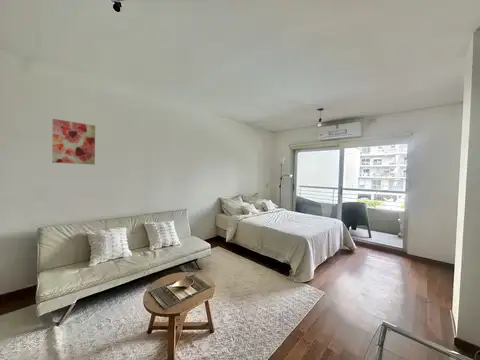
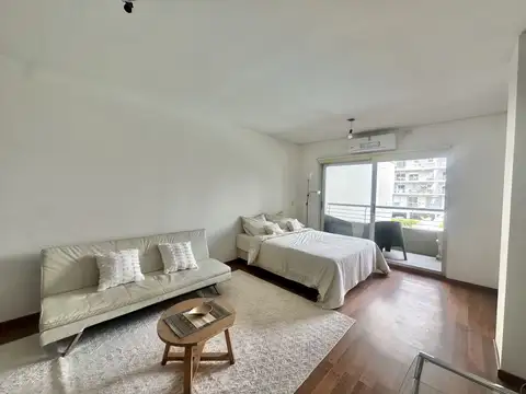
- wall art (74, 143)
